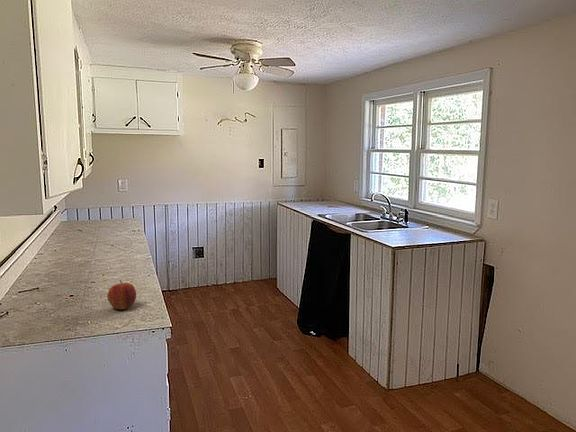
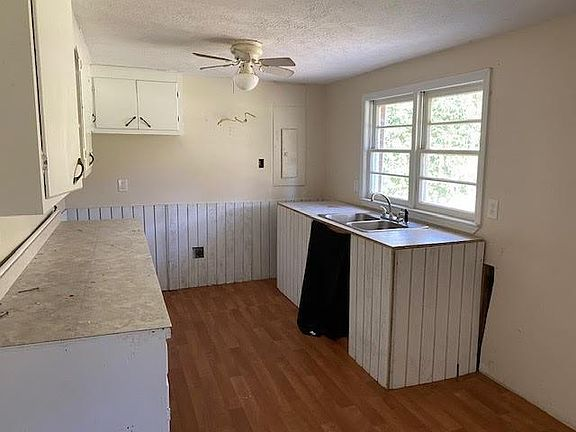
- apple (121, 294)
